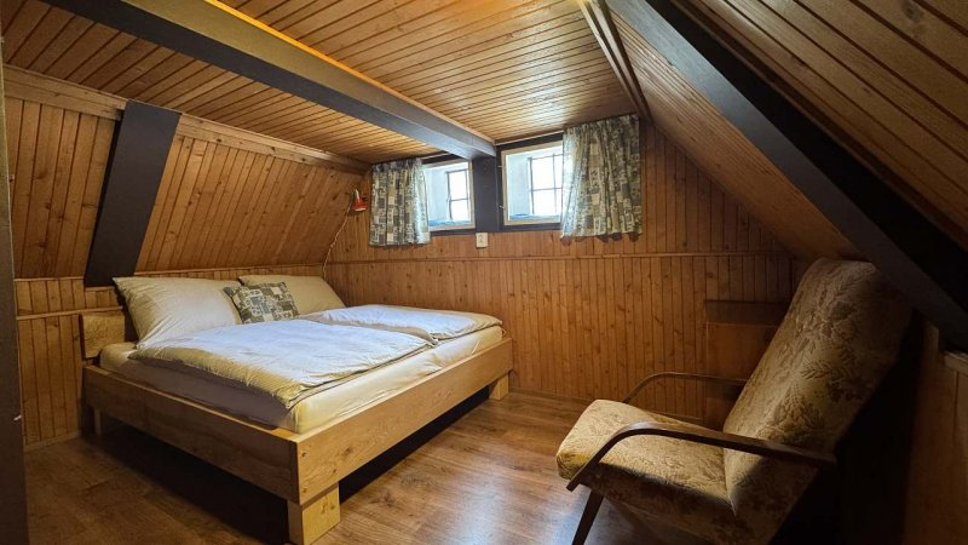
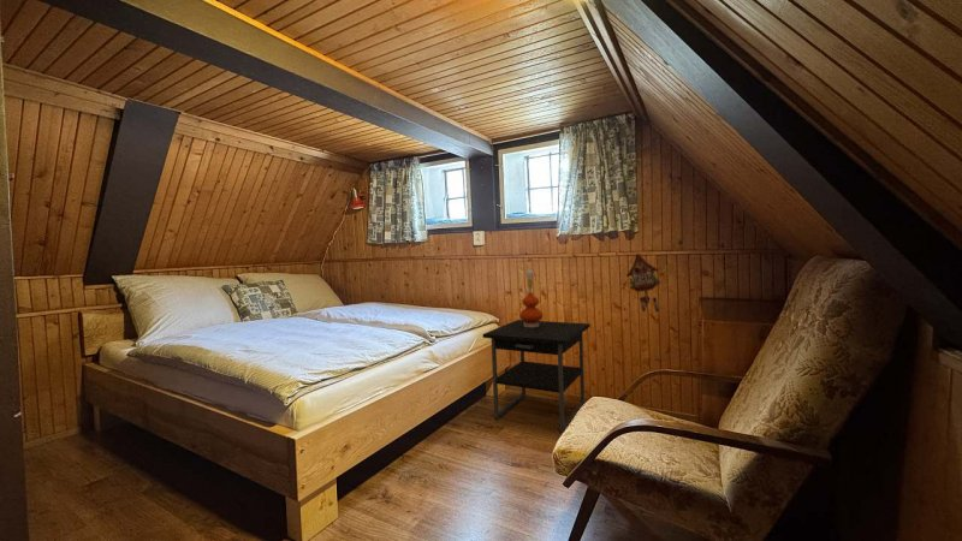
+ nightstand (539, 370)
+ cuckoo clock (642, 281)
+ table lamp (529, 291)
